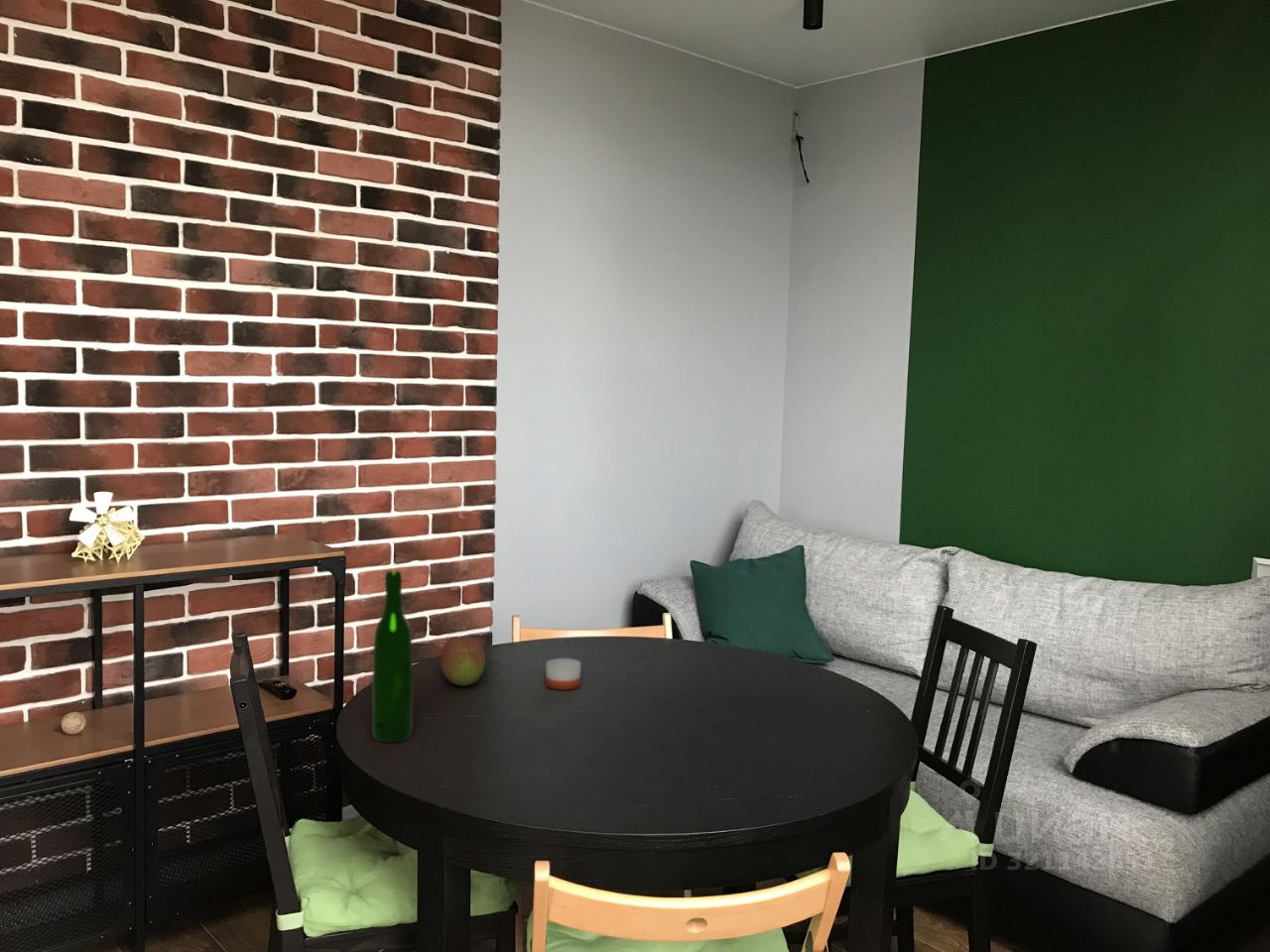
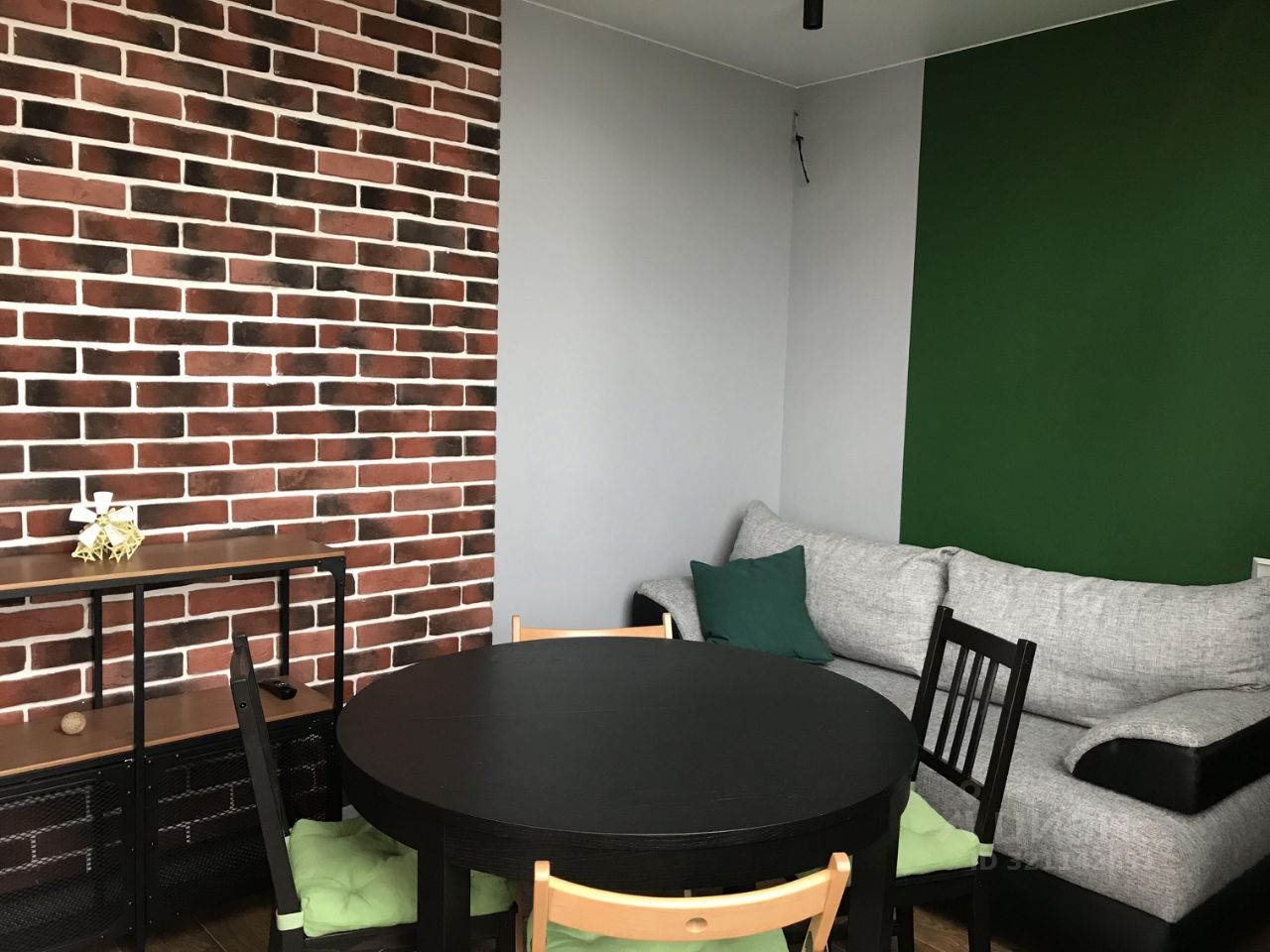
- candle (564, 661)
- fruit (462, 660)
- wine bottle (393, 654)
